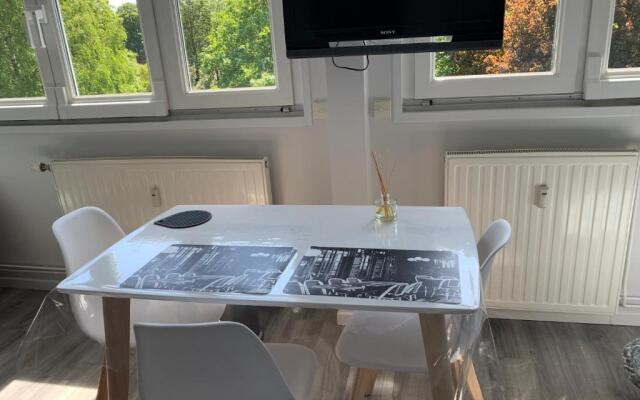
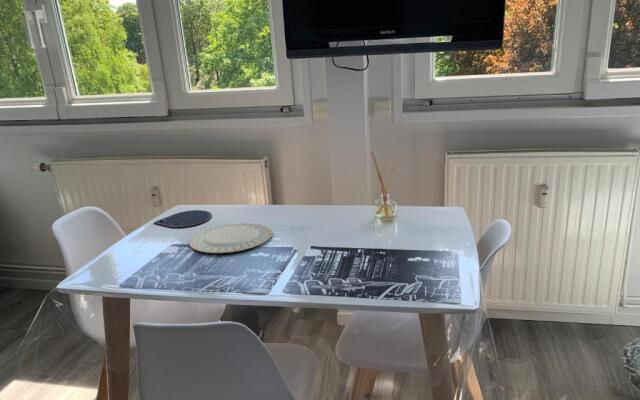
+ chinaware (231, 235)
